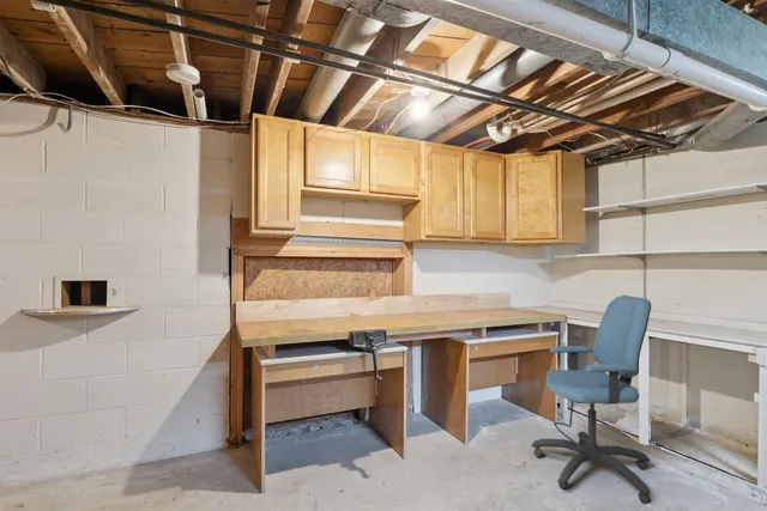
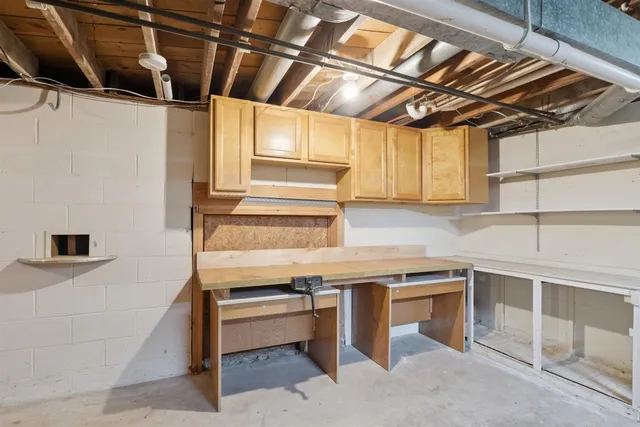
- office chair (597, 383)
